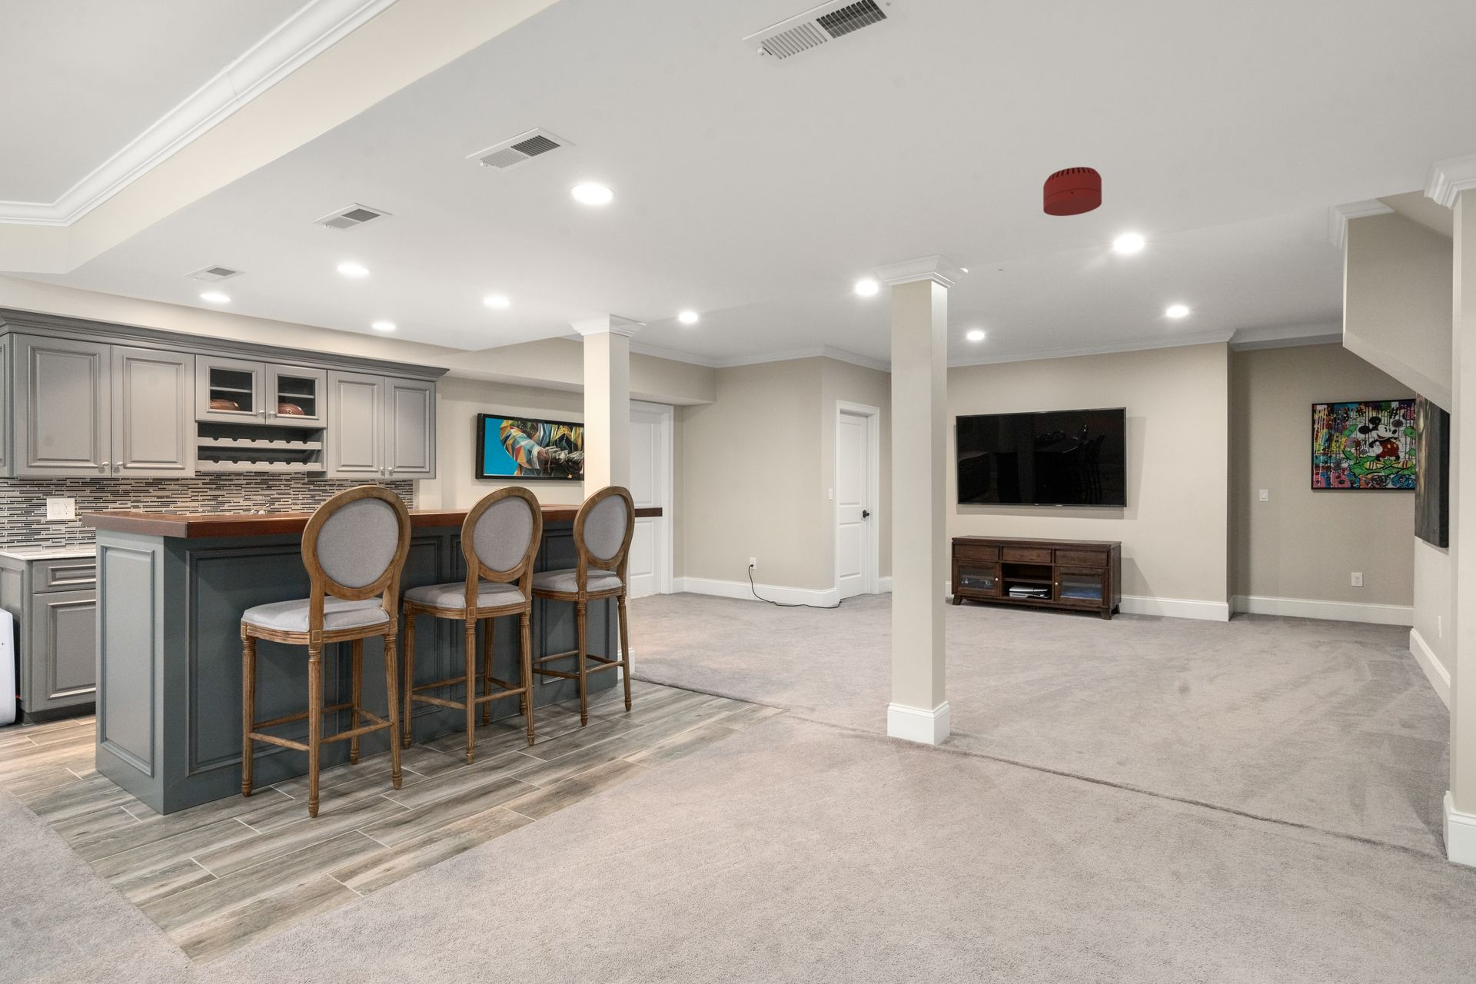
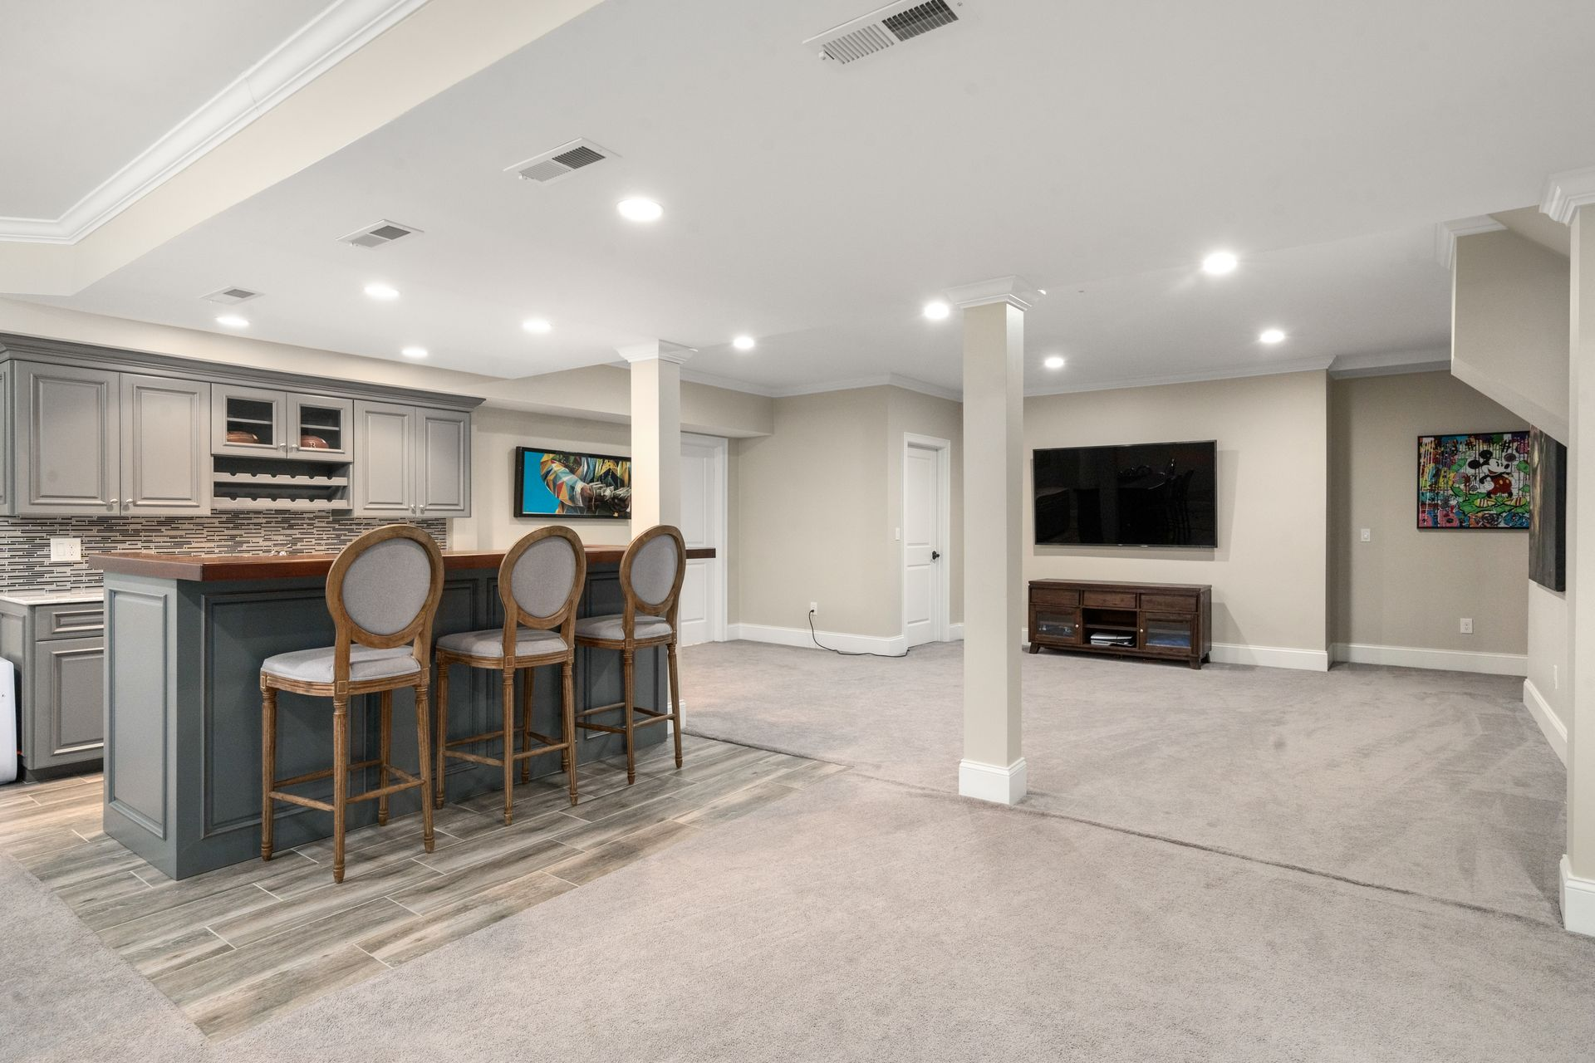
- smoke detector (1072, 191)
